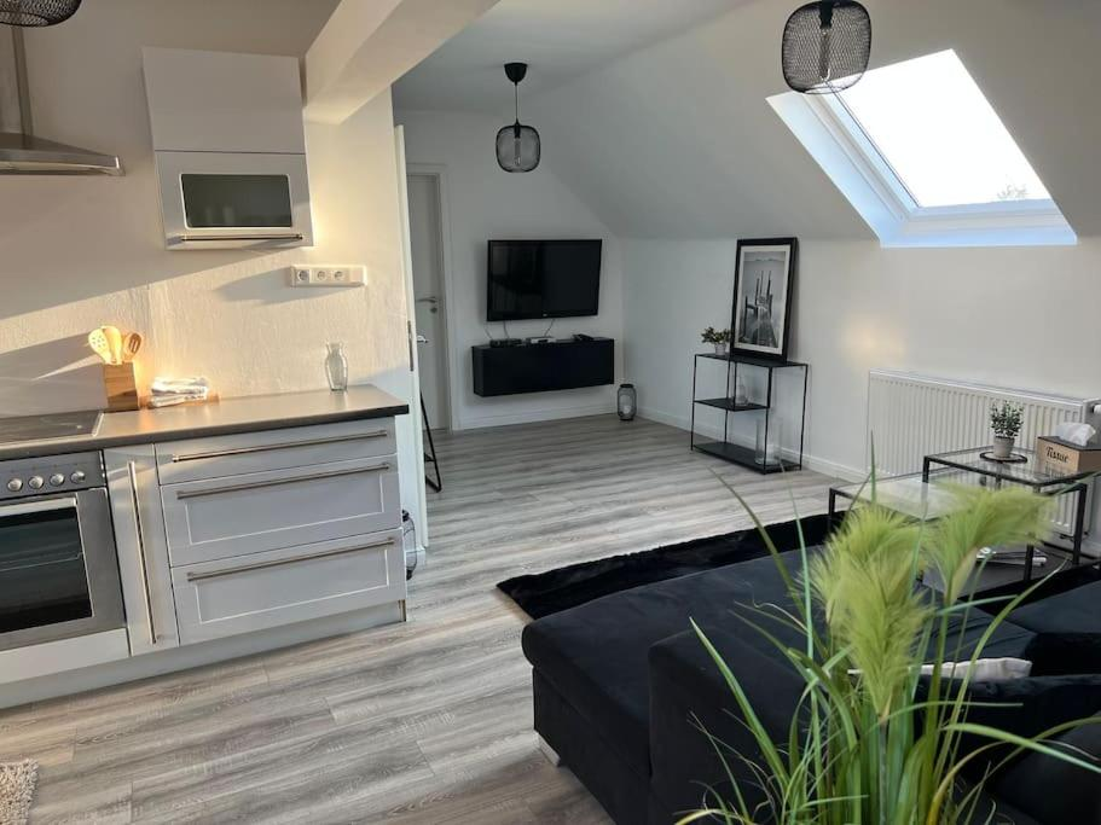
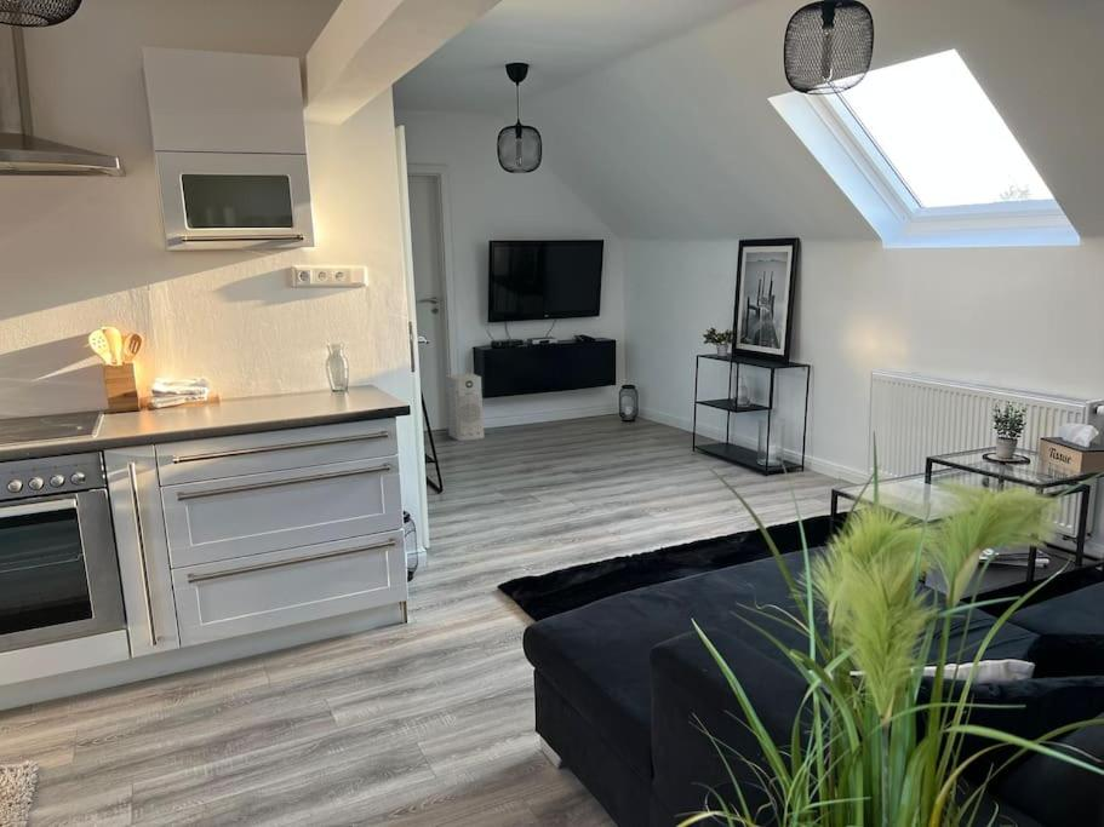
+ air purifier (464, 406)
